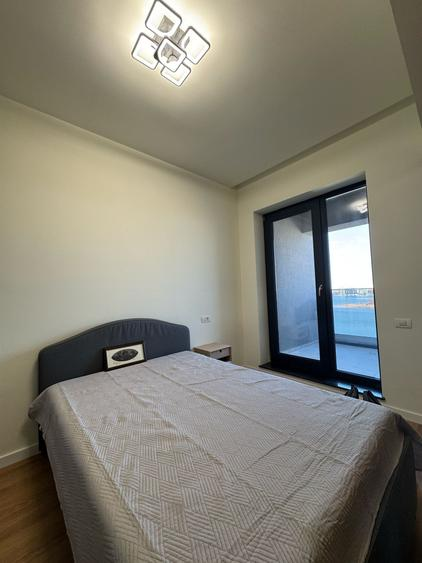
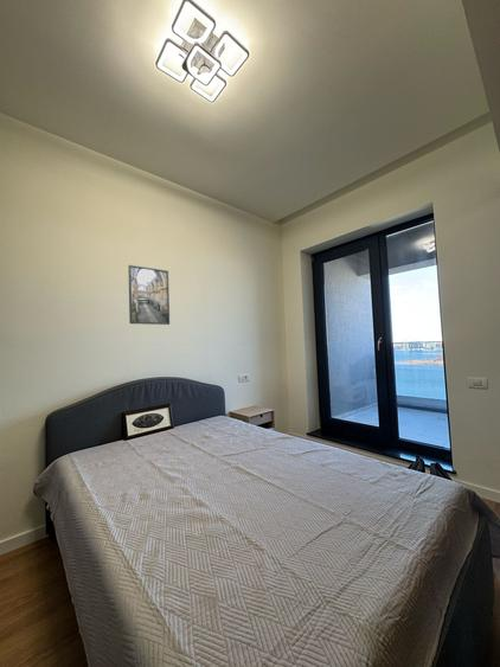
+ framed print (149, 295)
